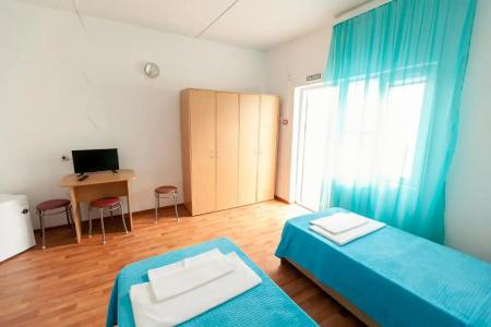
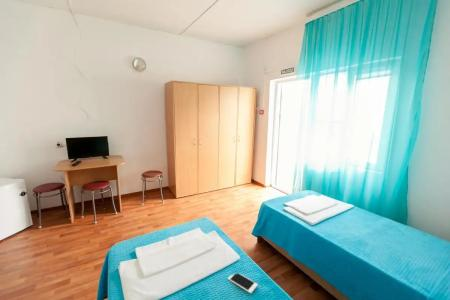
+ cell phone (242, 281)
